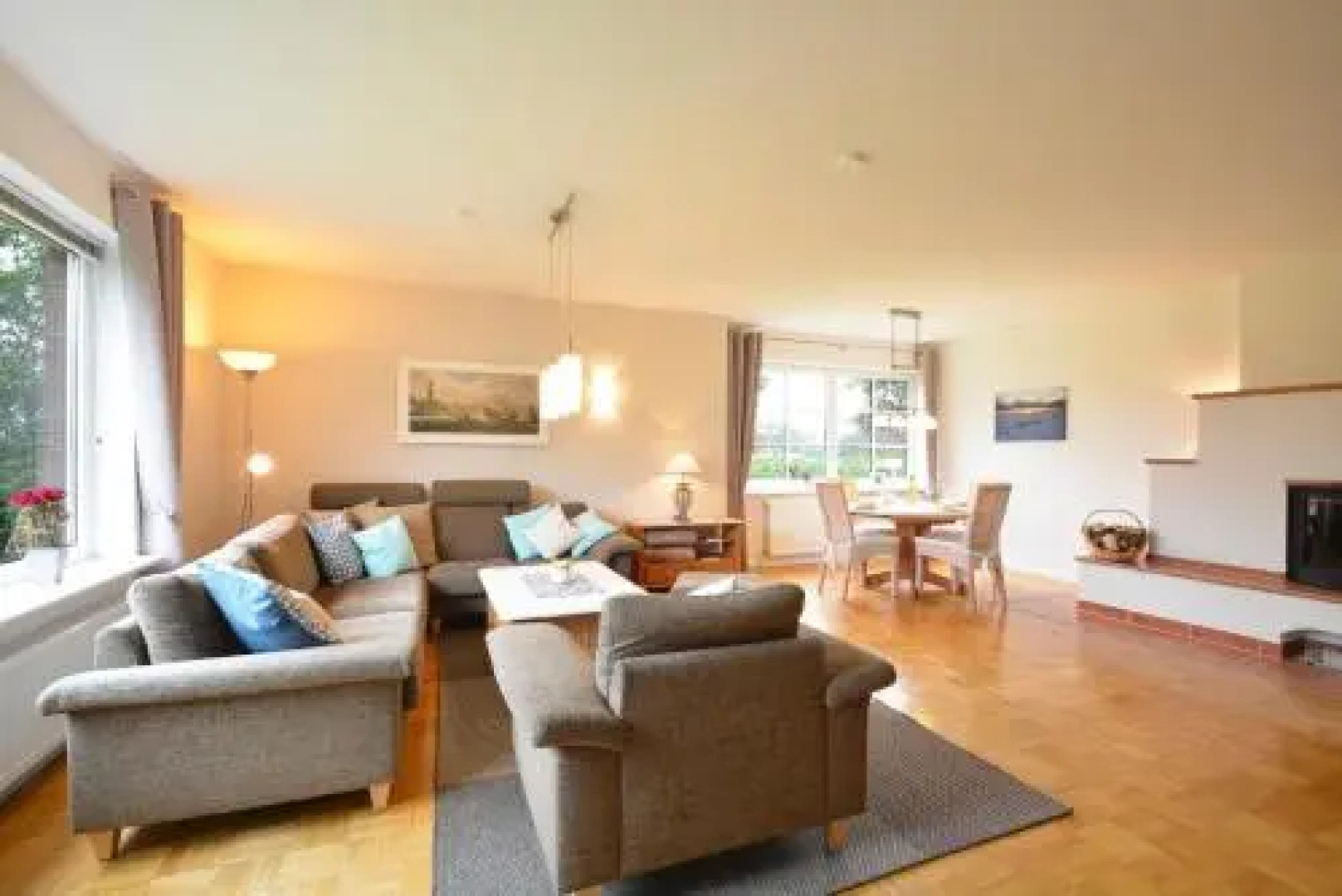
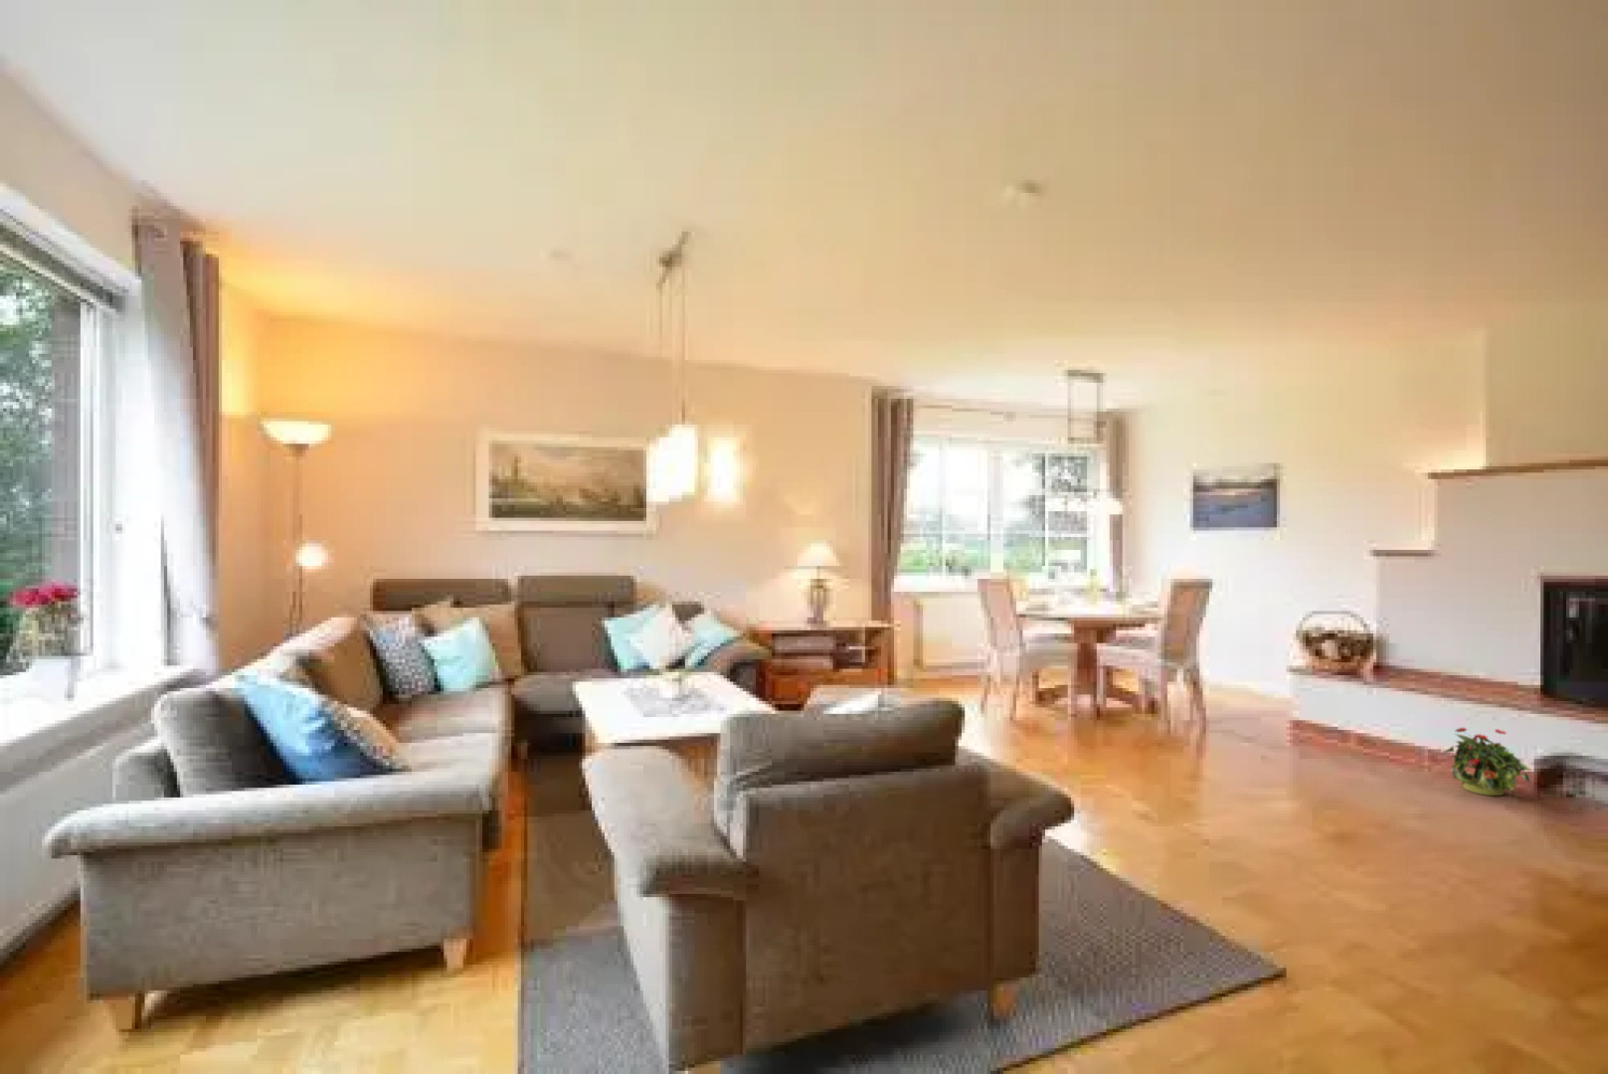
+ potted plant (1489, 761)
